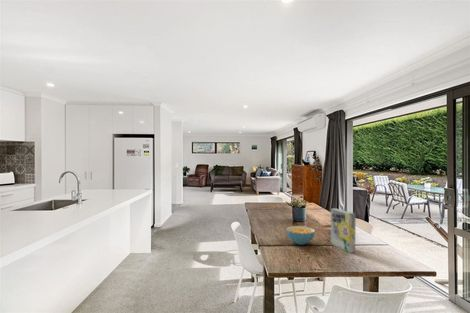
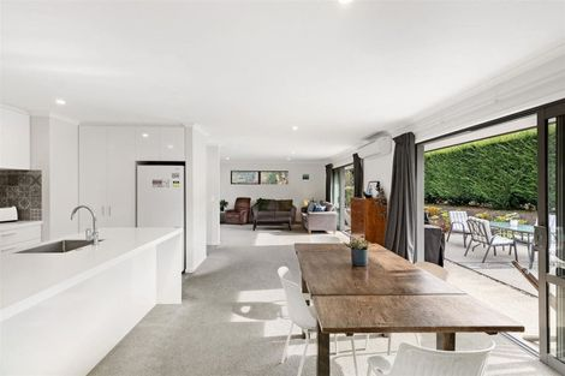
- cereal box (342, 229)
- cereal bowl (300, 236)
